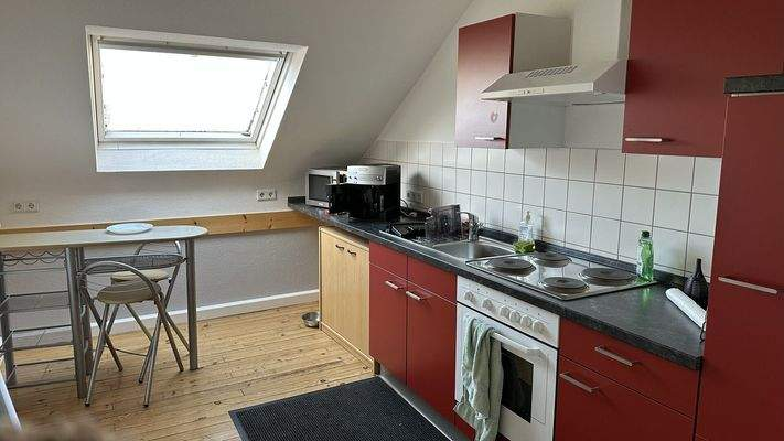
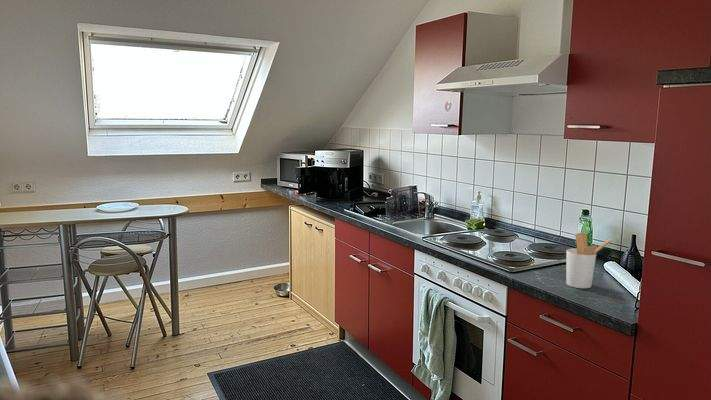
+ utensil holder (588, 260)
